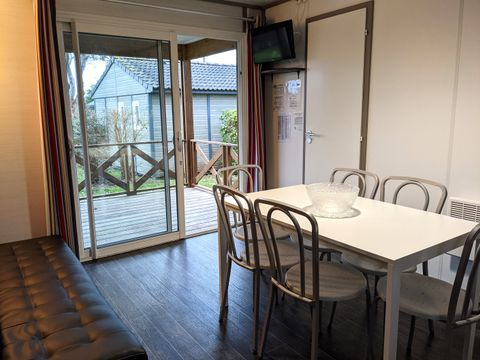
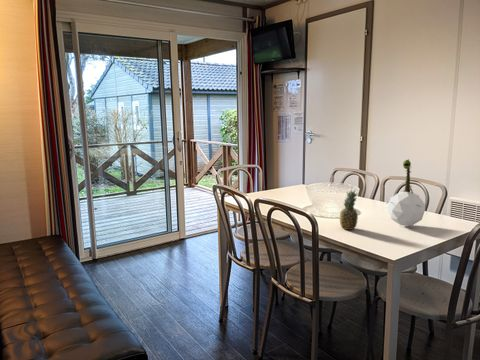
+ plant (407, 192)
+ fruit (349, 209)
